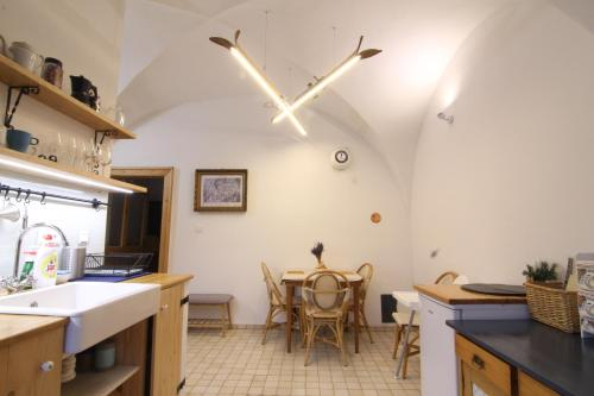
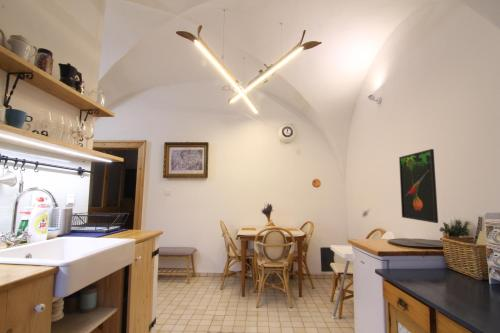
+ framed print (416, 186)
